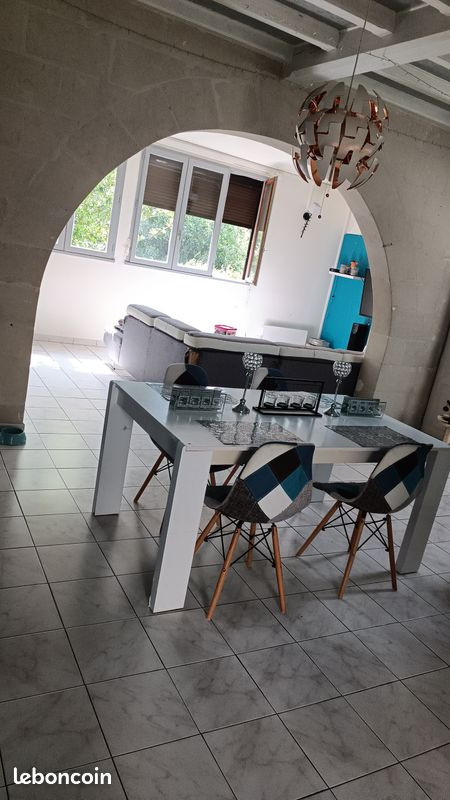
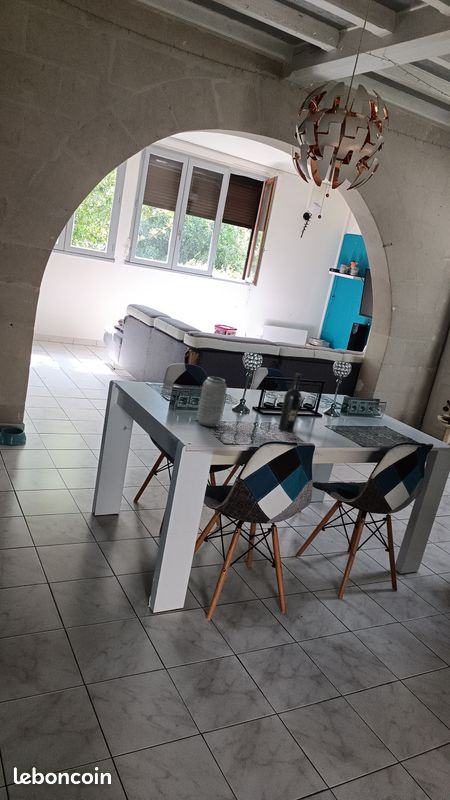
+ wine bottle (292, 402)
+ vase (211, 401)
